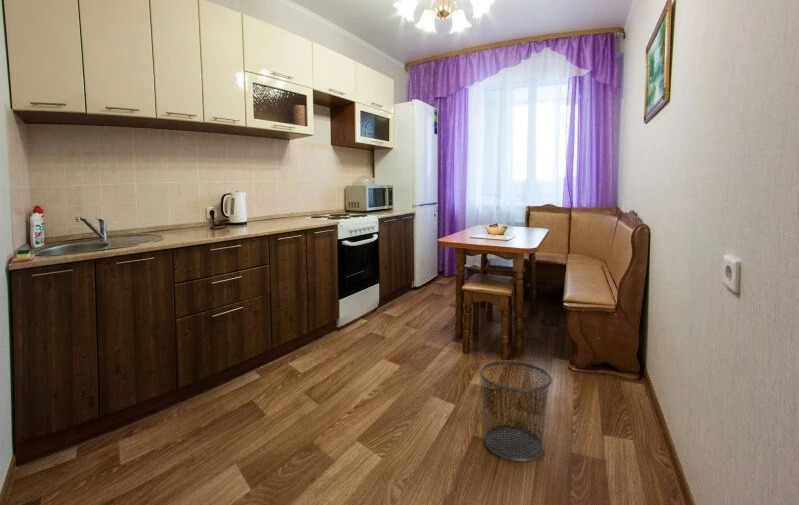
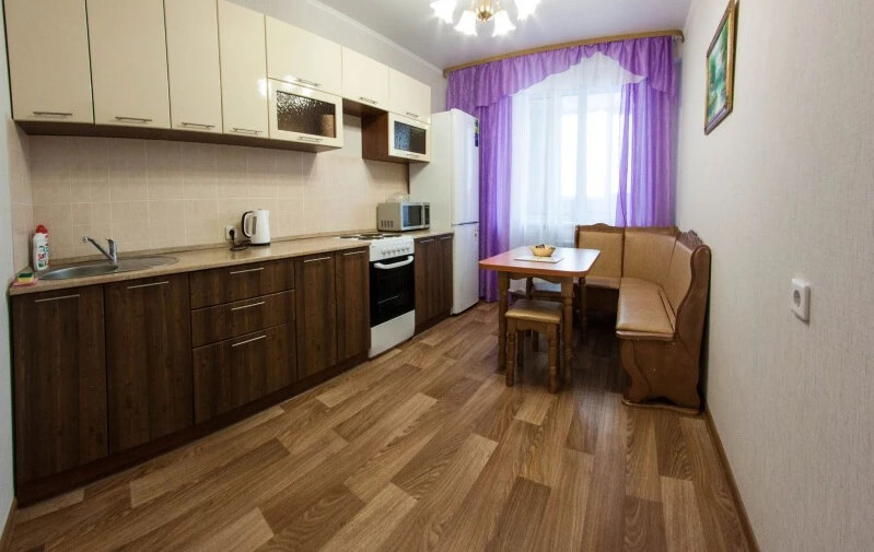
- waste bin (514, 408)
